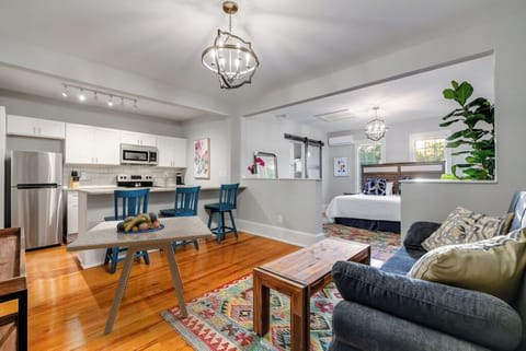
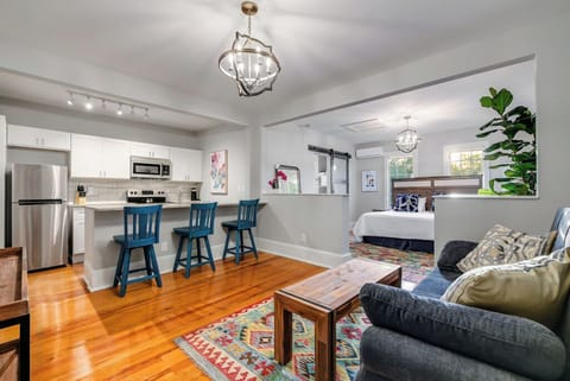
- fruit bowl (141, 220)
- dining table (150, 249)
